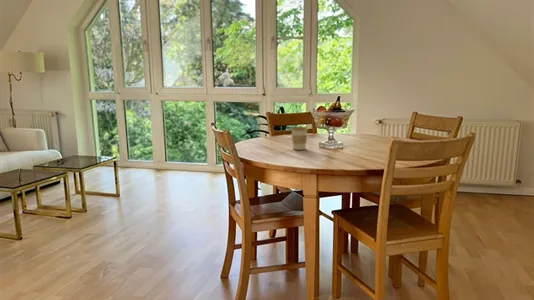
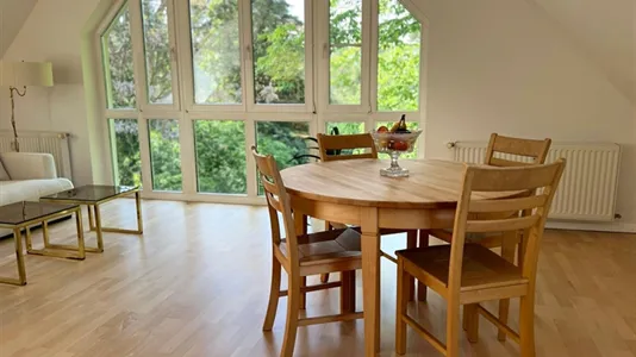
- coffee cup (299, 137)
